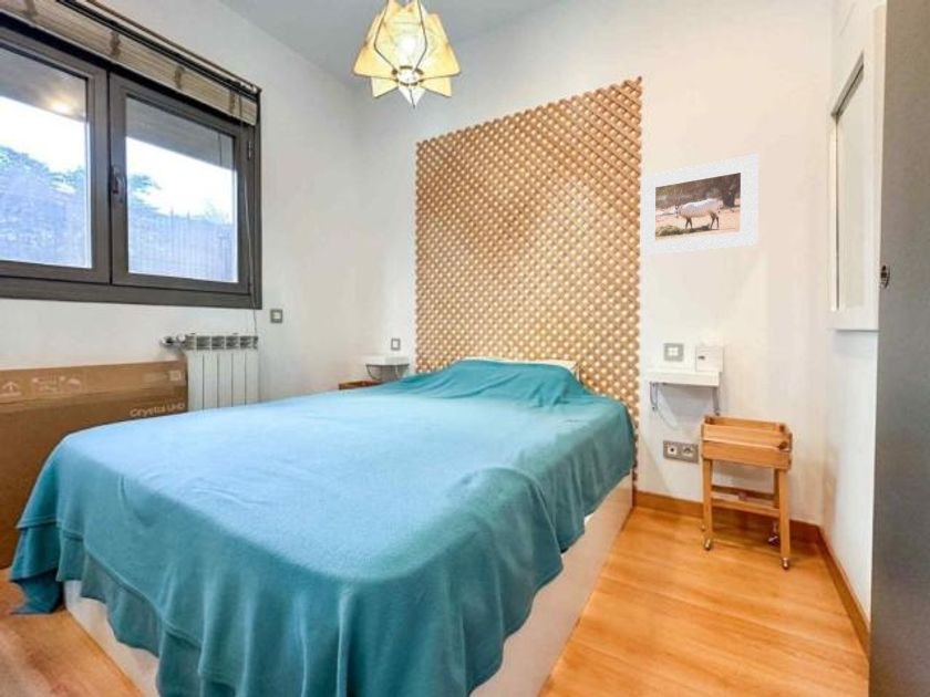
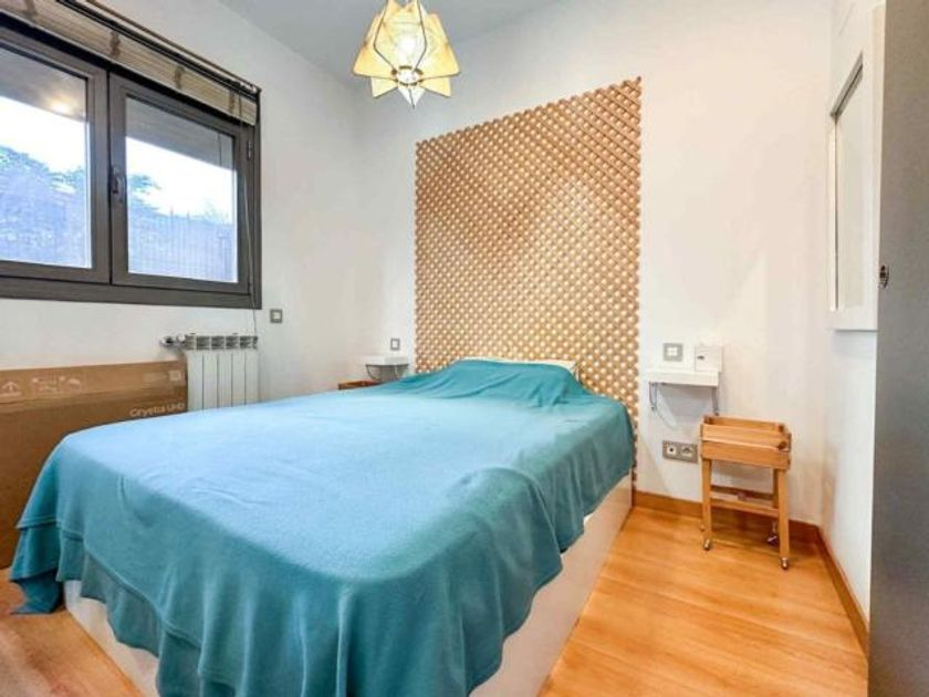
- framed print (695, 208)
